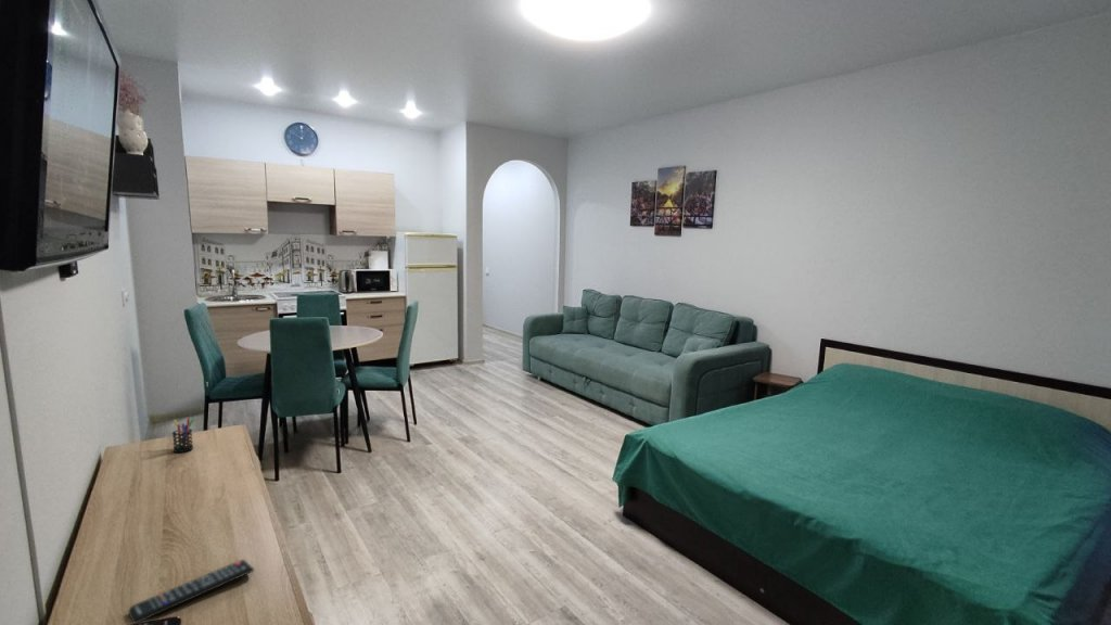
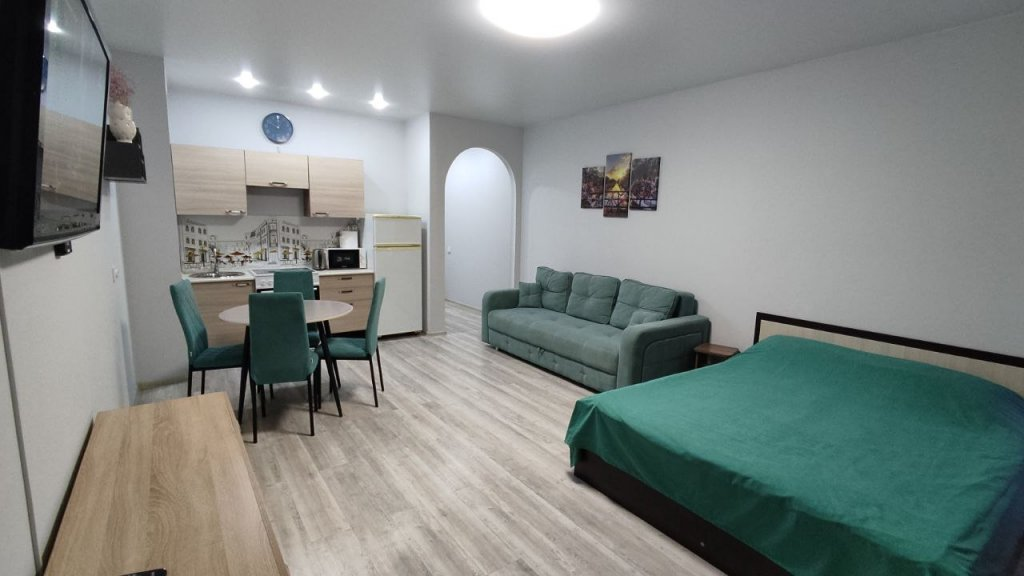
- pen holder (184, 433)
- remote control (195, 589)
